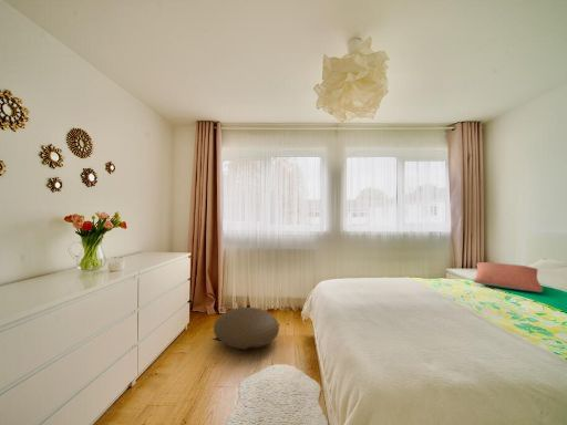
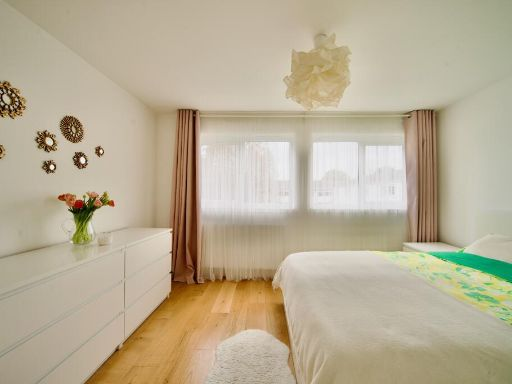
- pouf (246, 325)
- pillow (505, 274)
